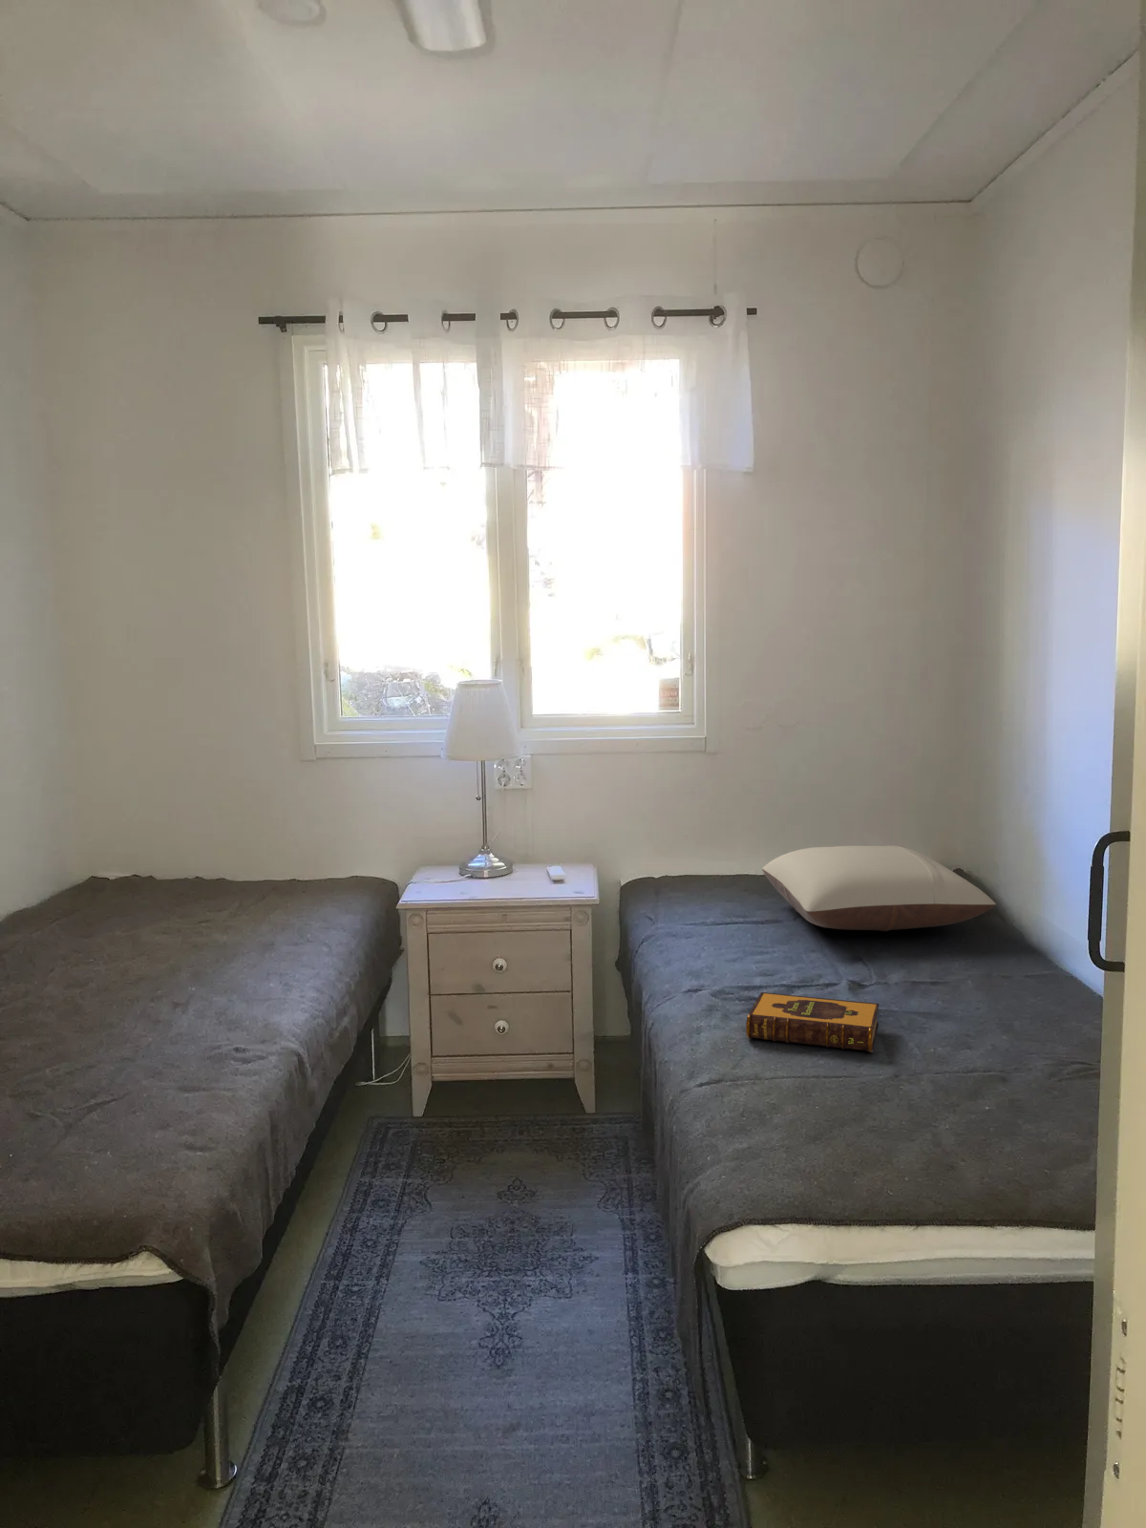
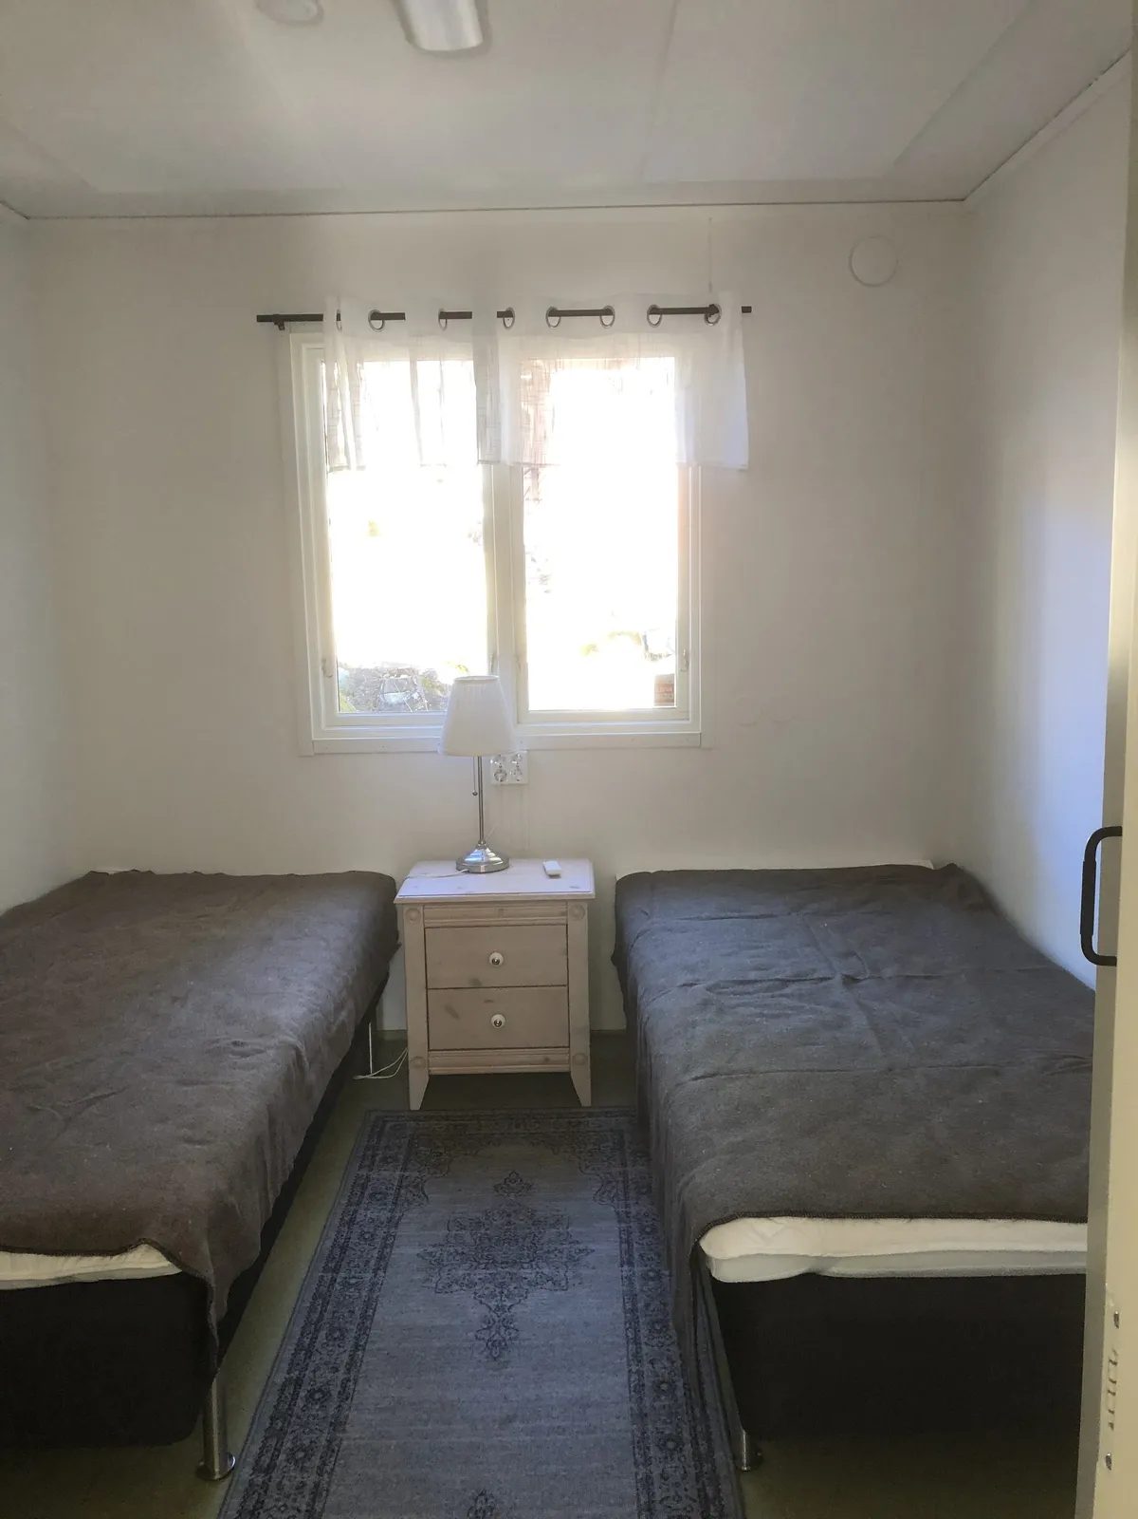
- hardback book (813, 1021)
- pillow (870, 887)
